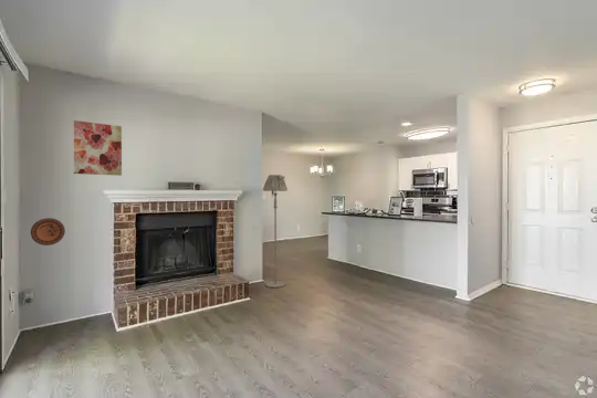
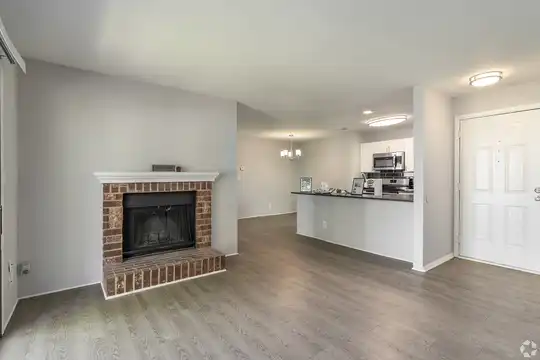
- decorative plate (48, 231)
- floor lamp (275, 230)
- wall art (98, 148)
